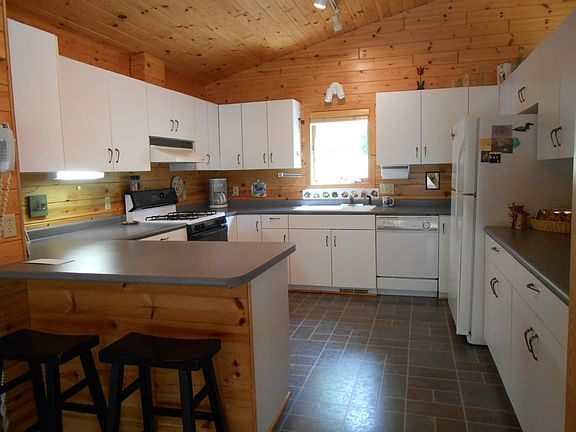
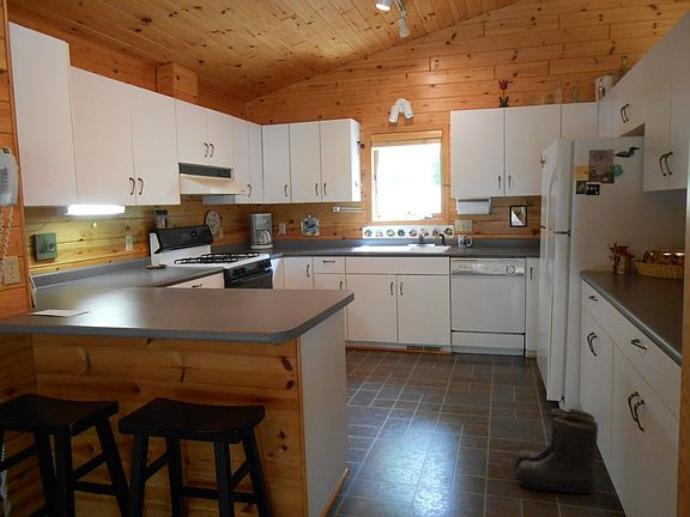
+ boots (553, 445)
